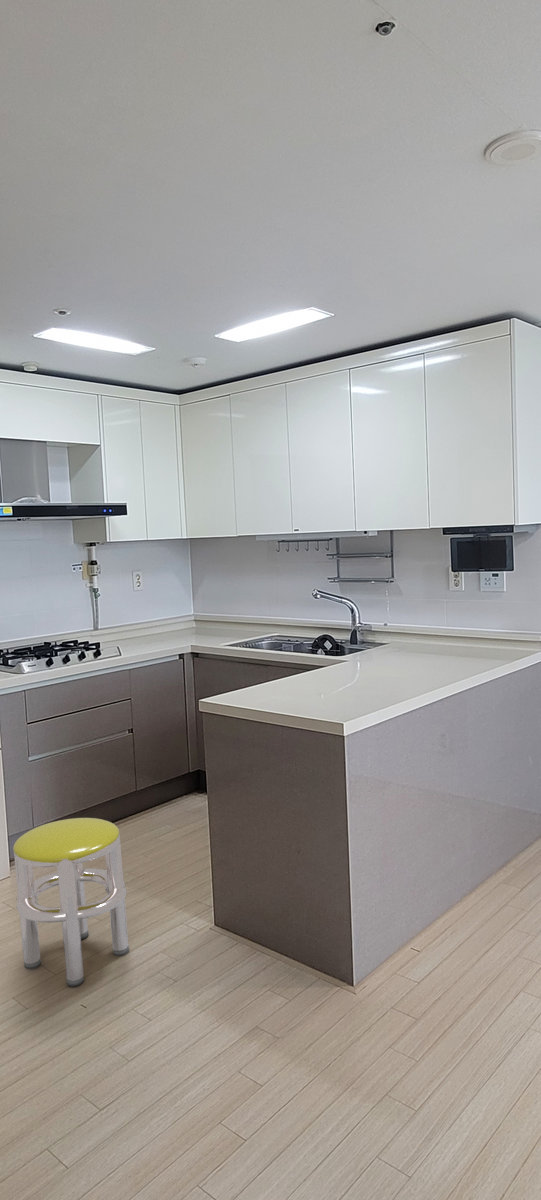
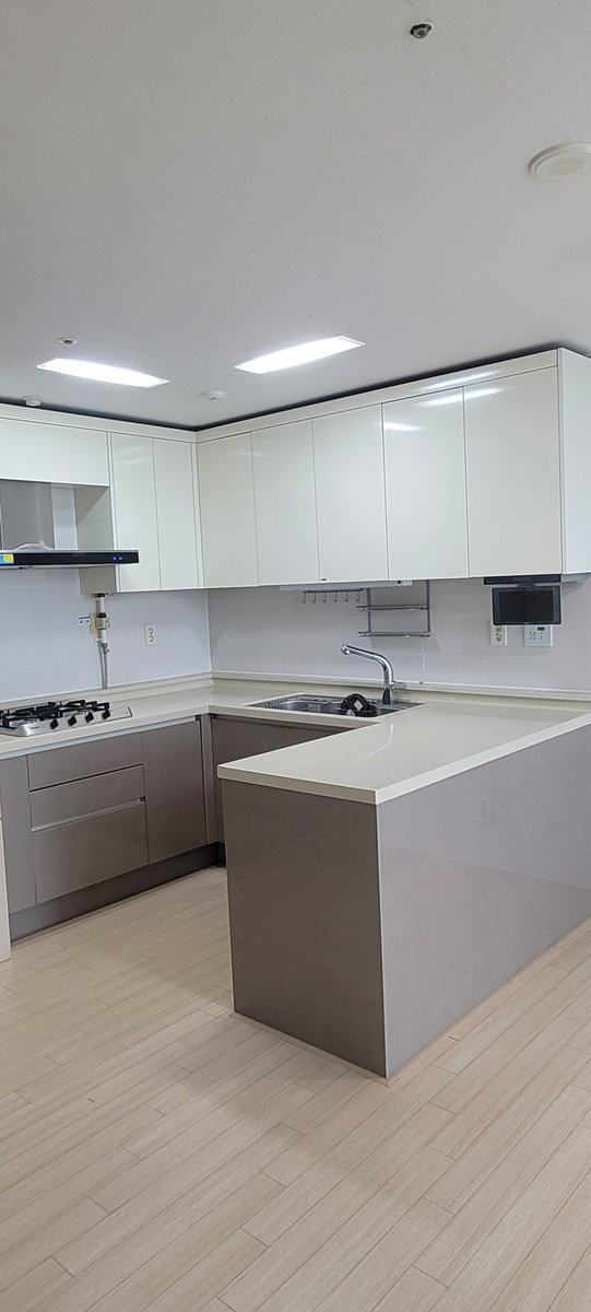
- stool (72, 894)
